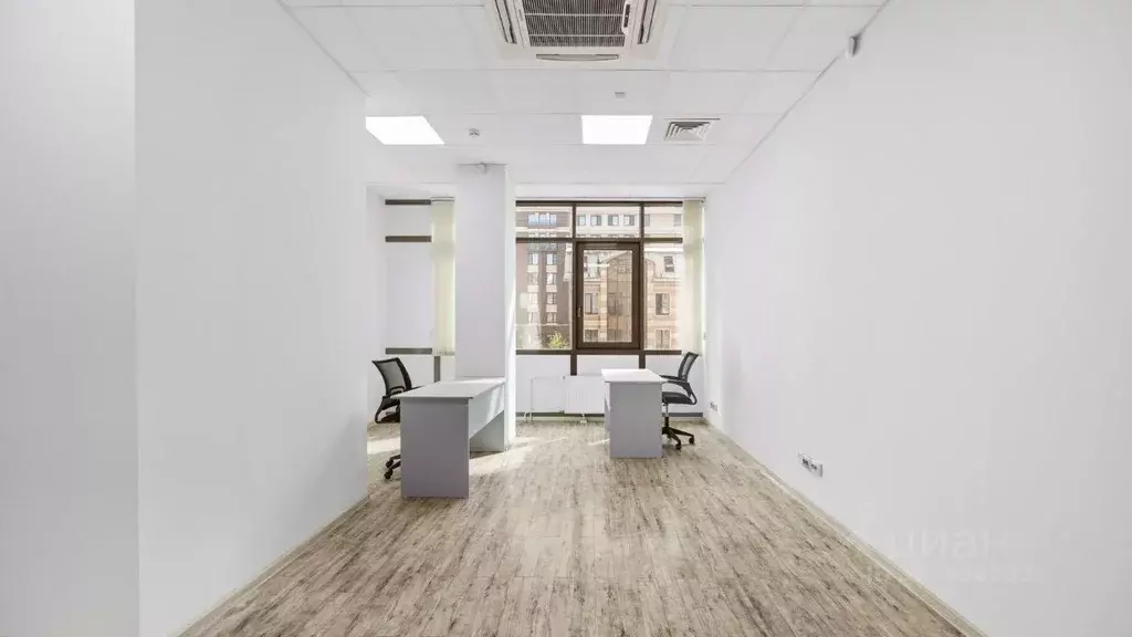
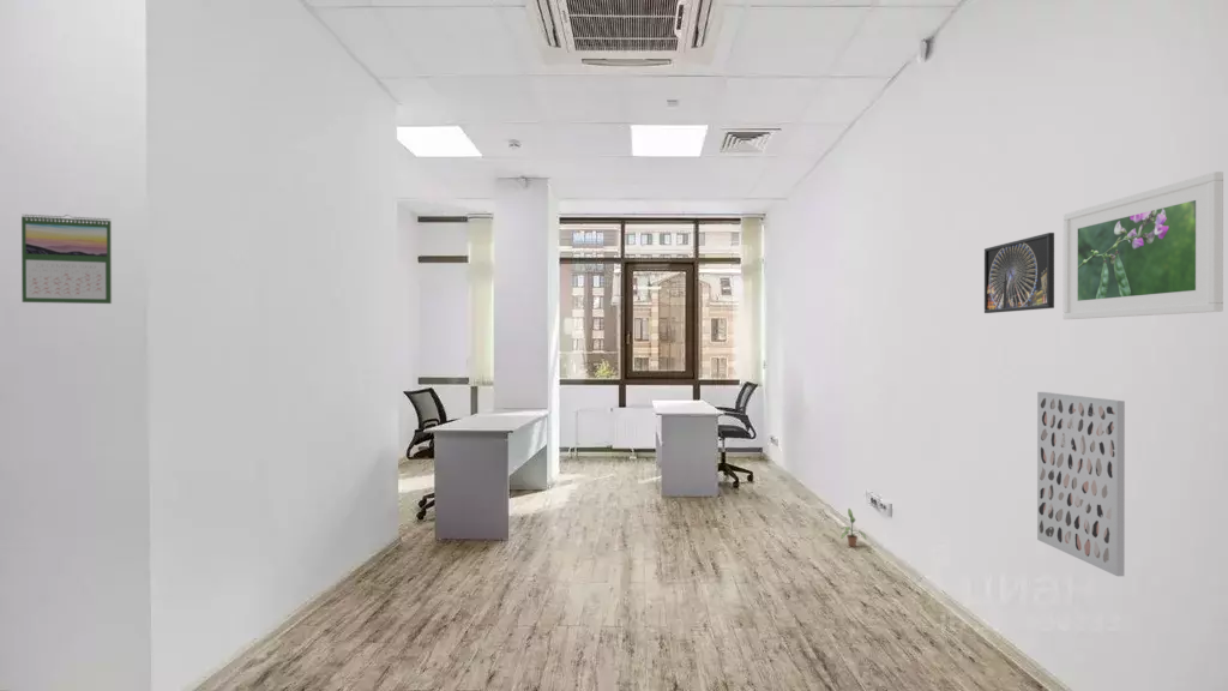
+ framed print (1131, 256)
+ wall art (1077, 476)
+ calendar (67, 258)
+ potted plant (851, 527)
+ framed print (1016, 276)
